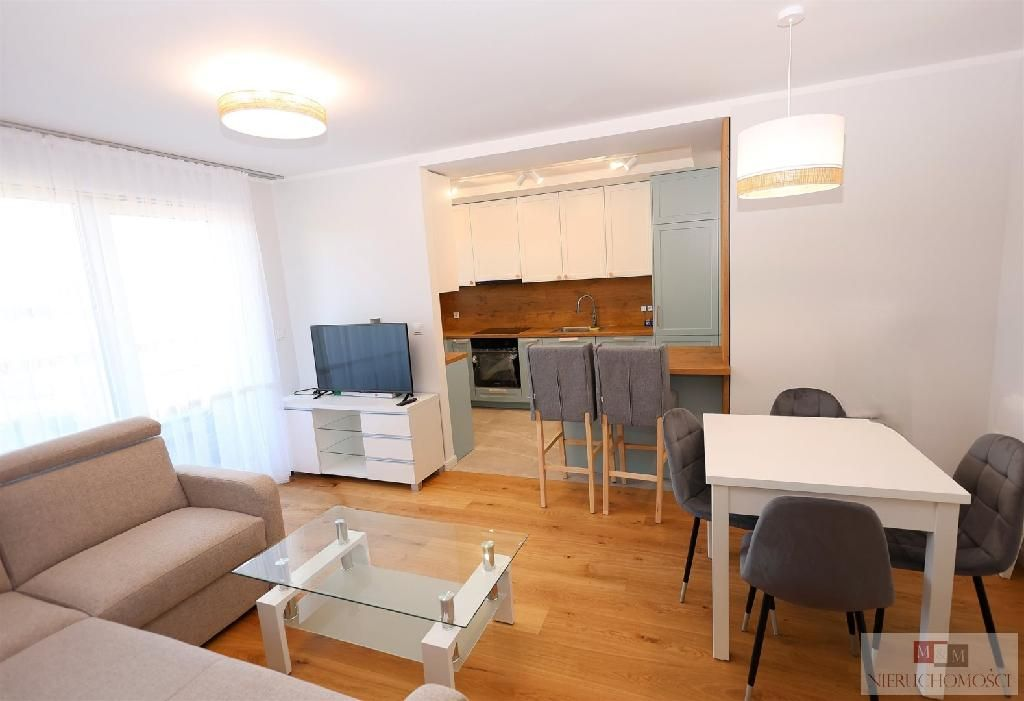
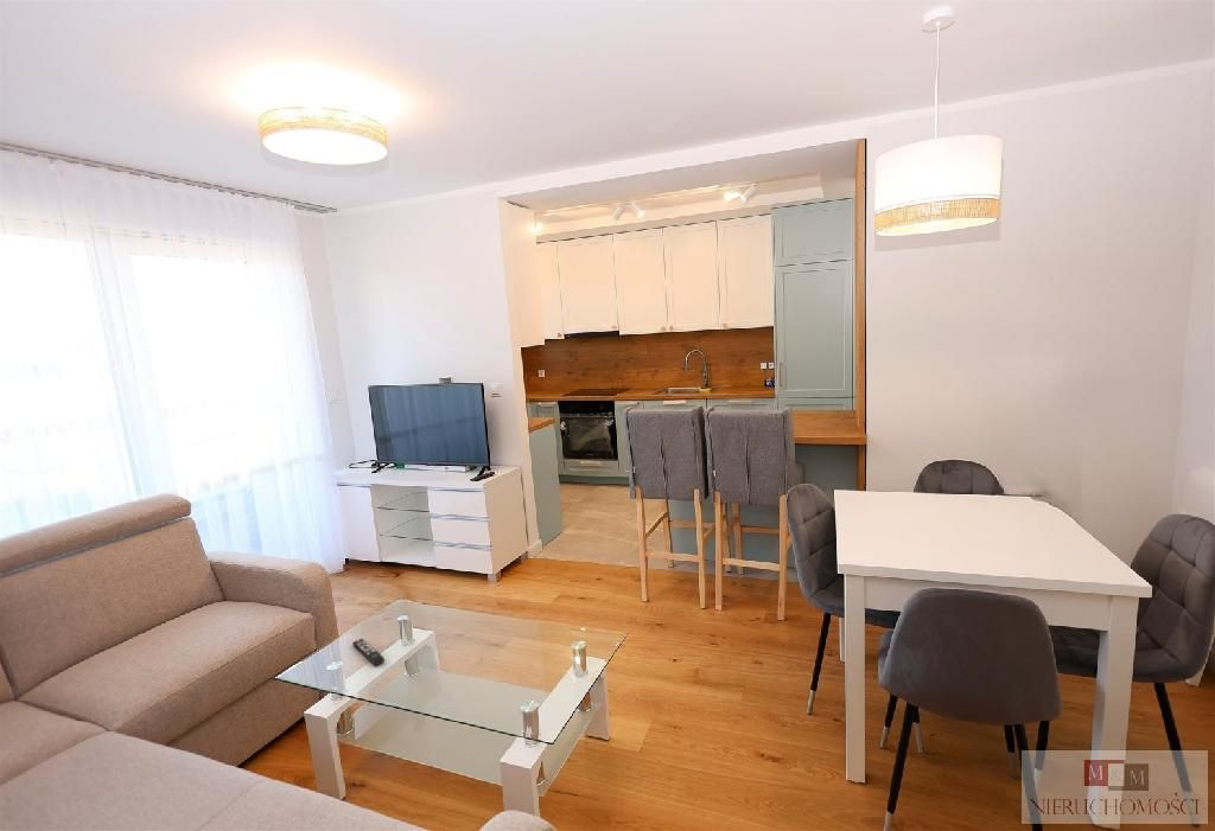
+ remote control (368, 651)
